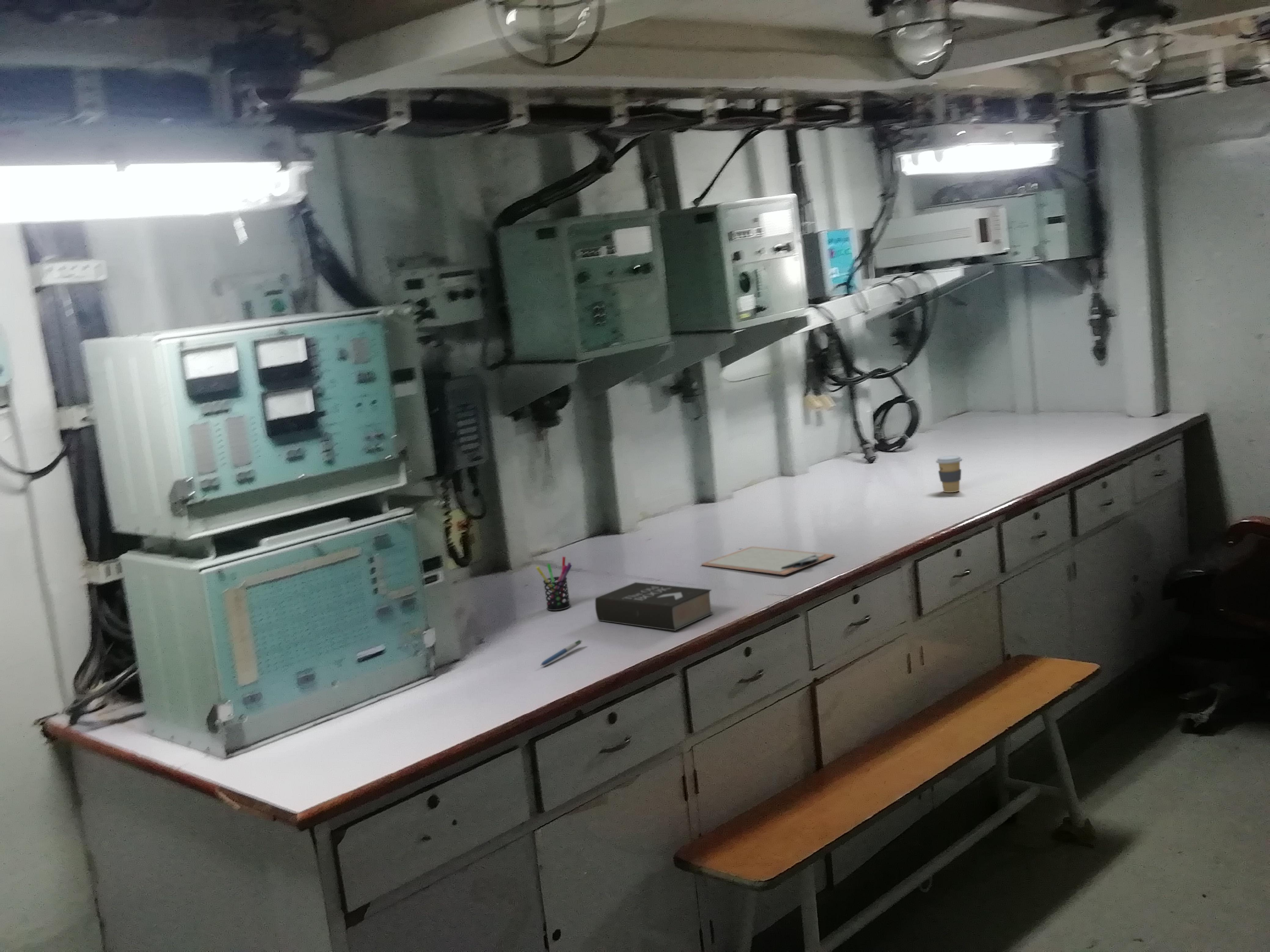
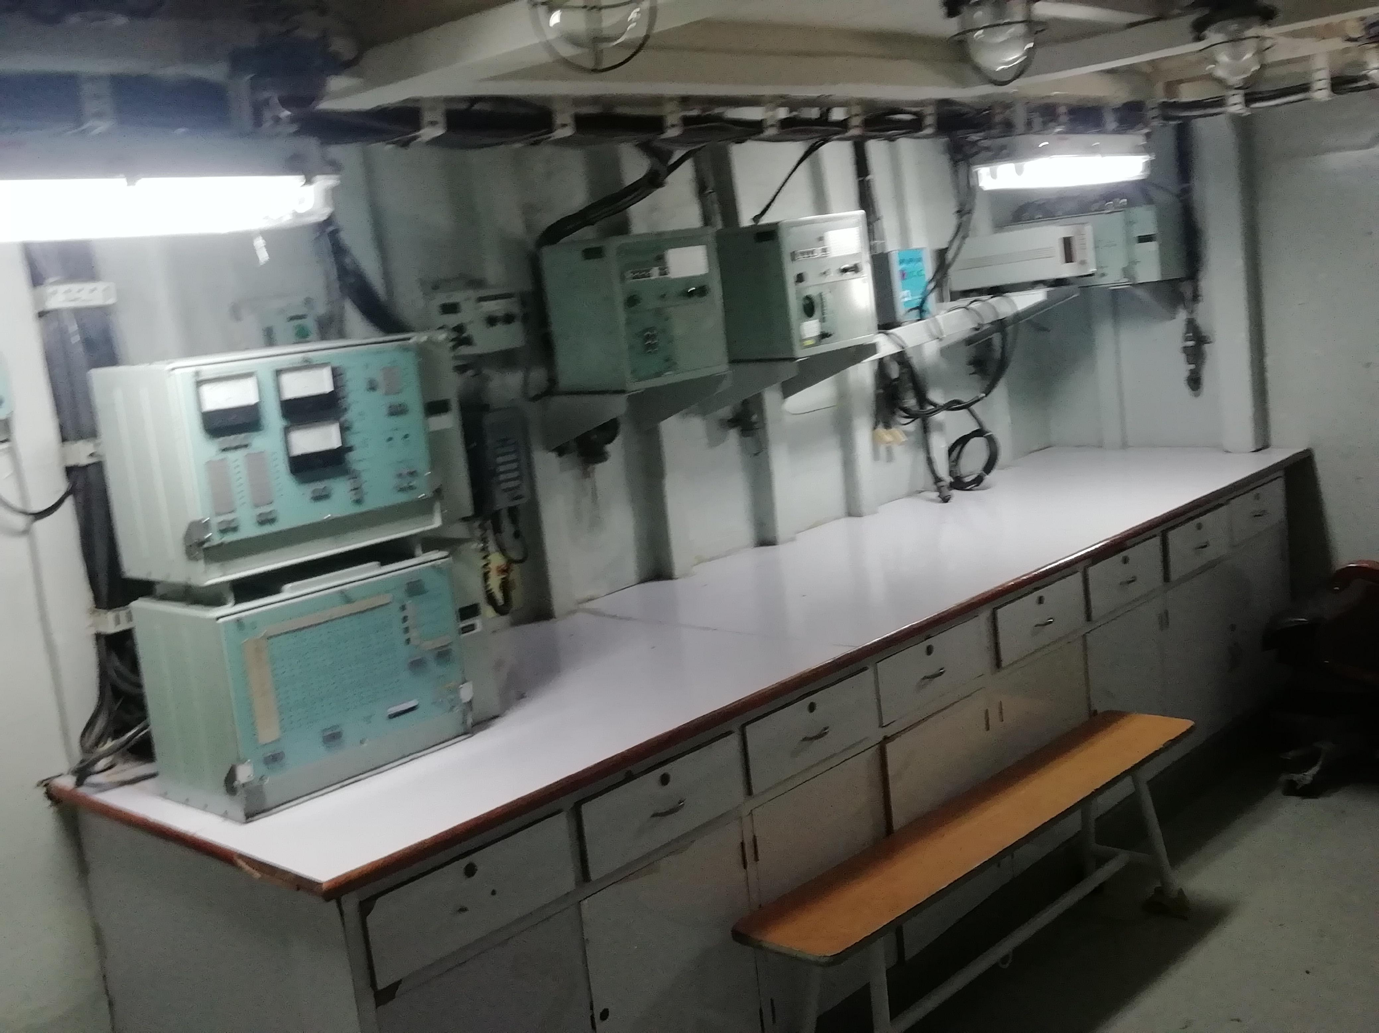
- pen (561, 652)
- coffee cup (950, 474)
- pen holder (556, 582)
- book (654, 606)
- clipboard (770, 557)
